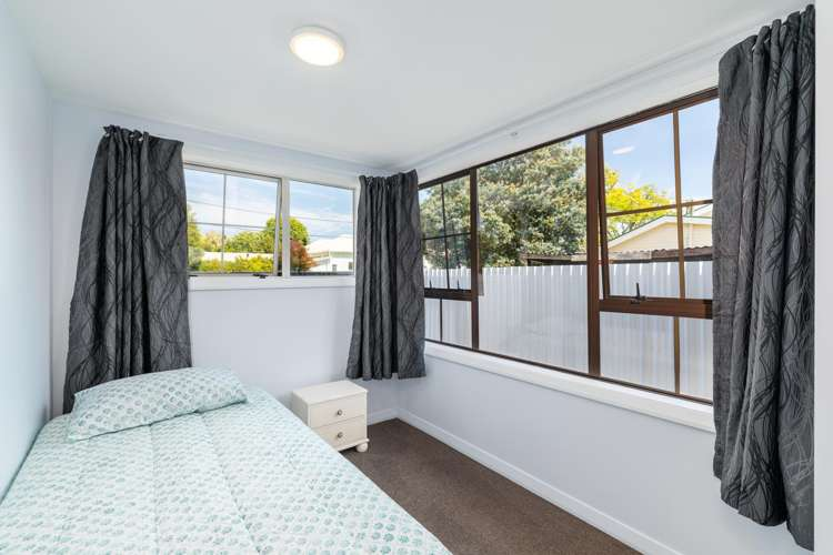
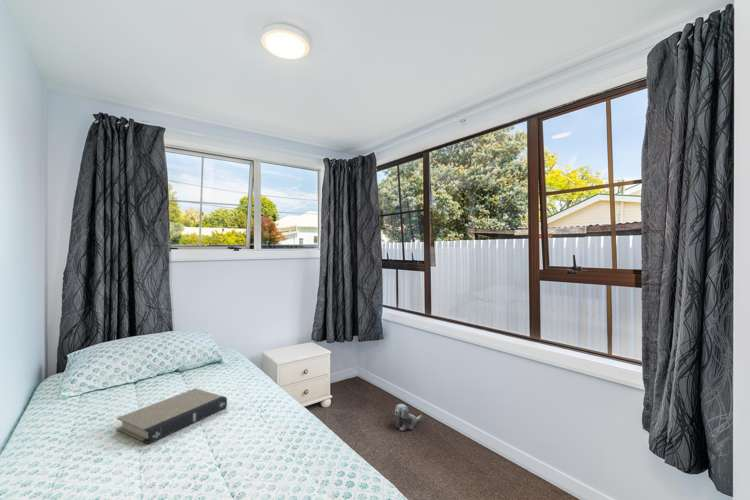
+ book (175, 412)
+ plush toy (407, 413)
